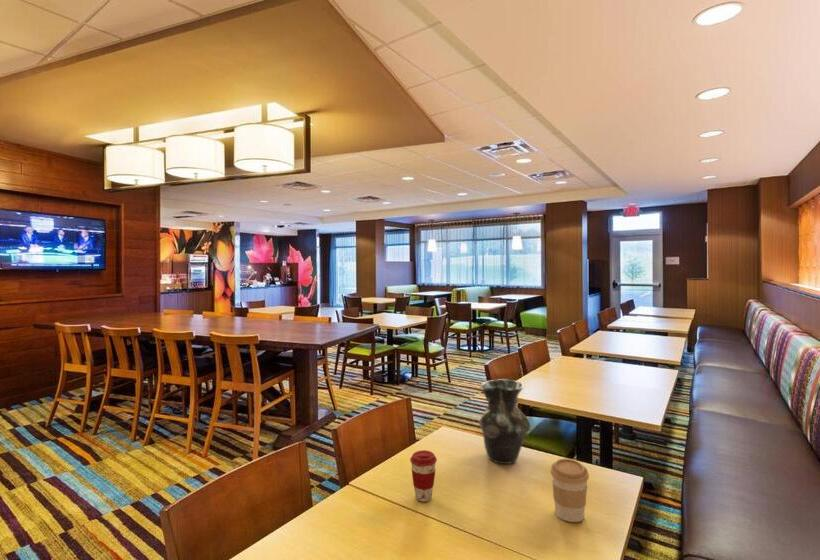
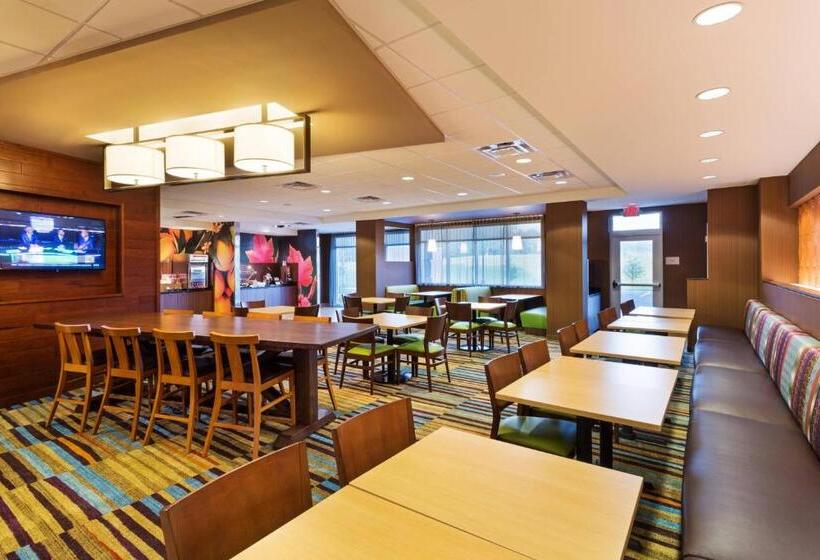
- coffee cup (569, 489)
- coffee cup (423, 476)
- vase (503, 420)
